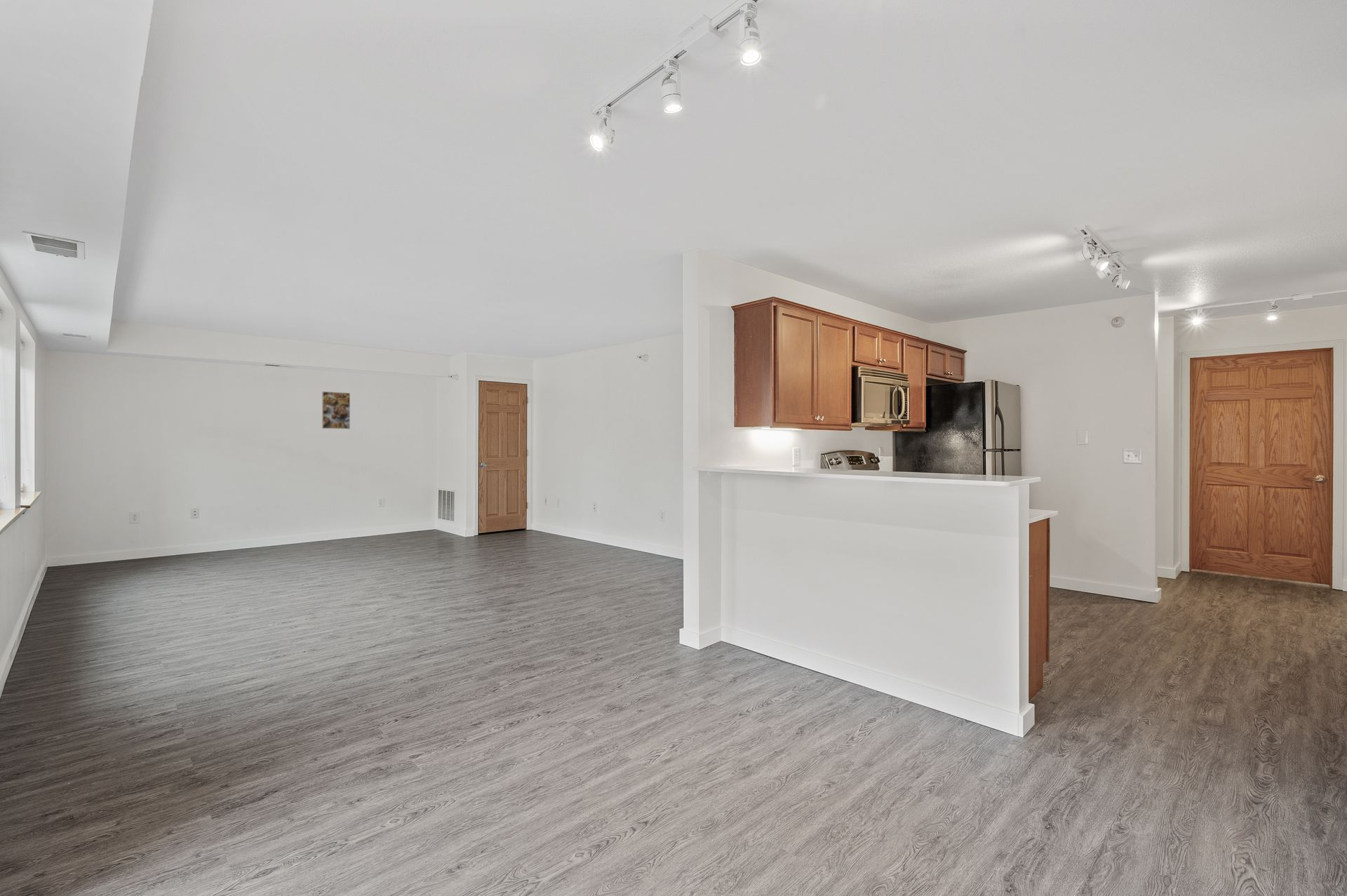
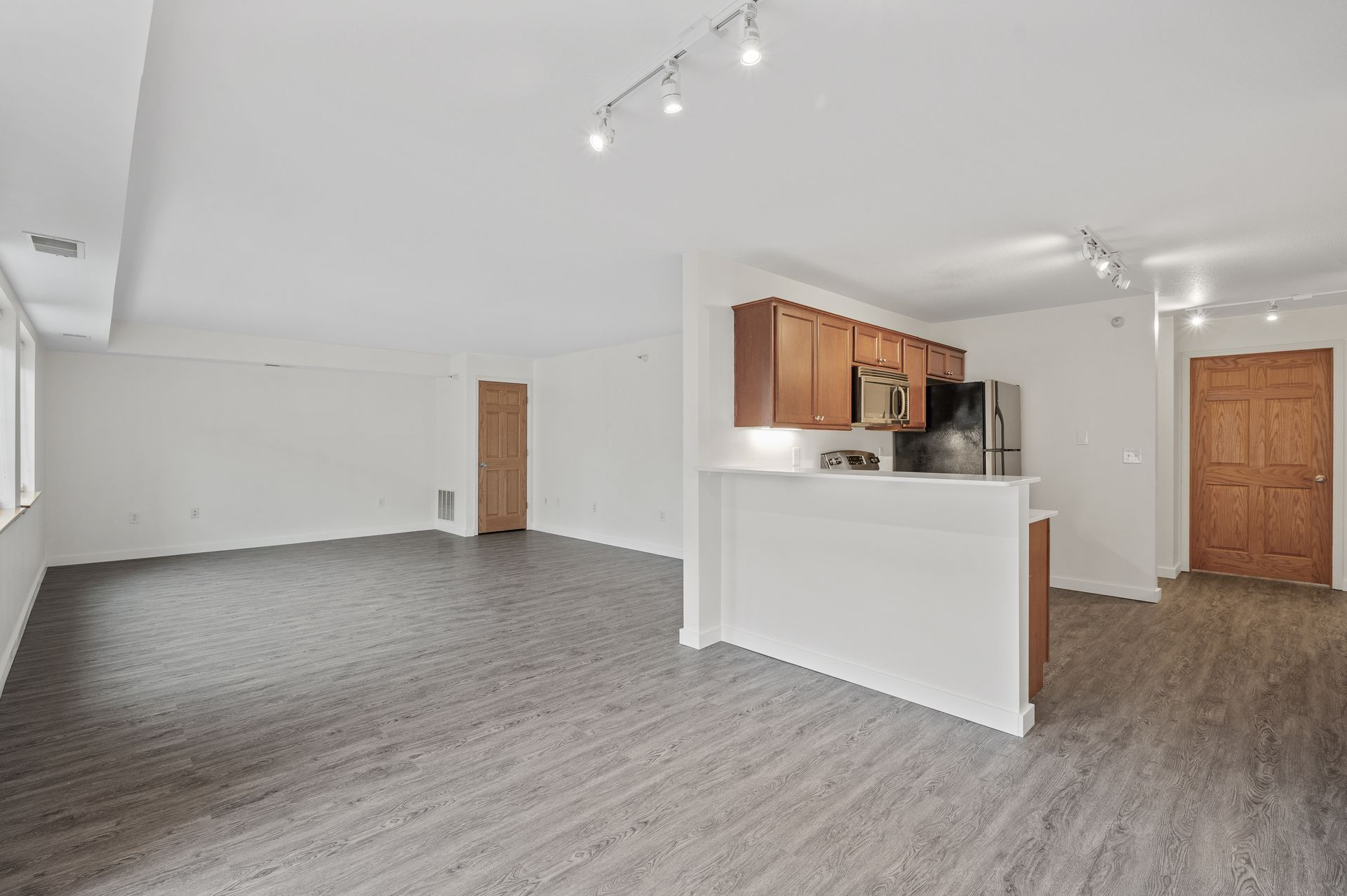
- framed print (336, 410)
